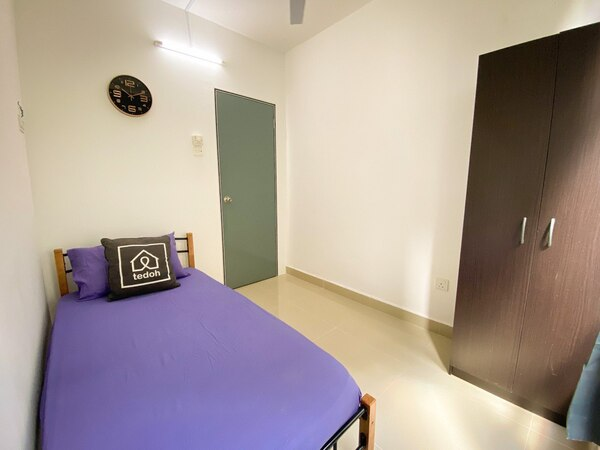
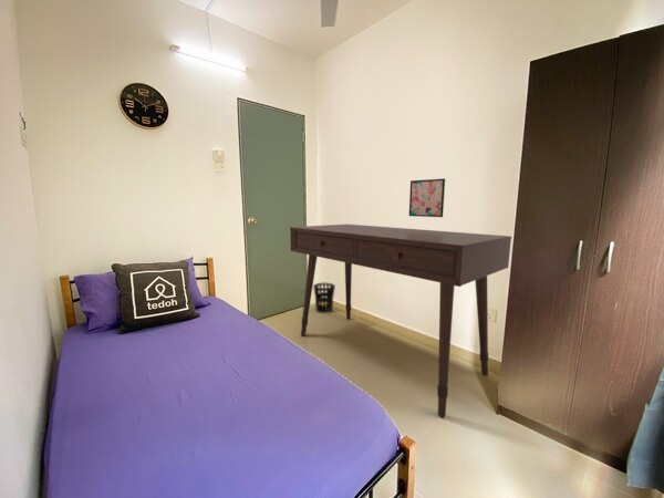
+ wastebasket (323, 298)
+ wall art (426, 198)
+ desk (388, 271)
